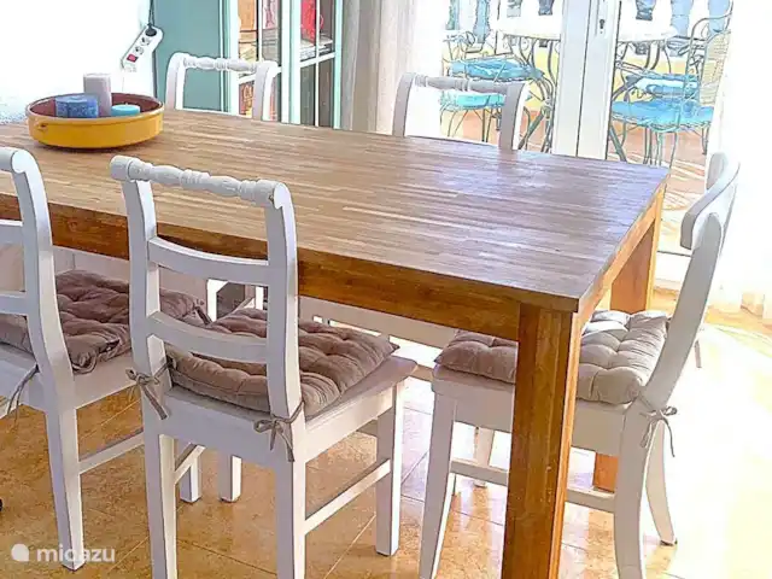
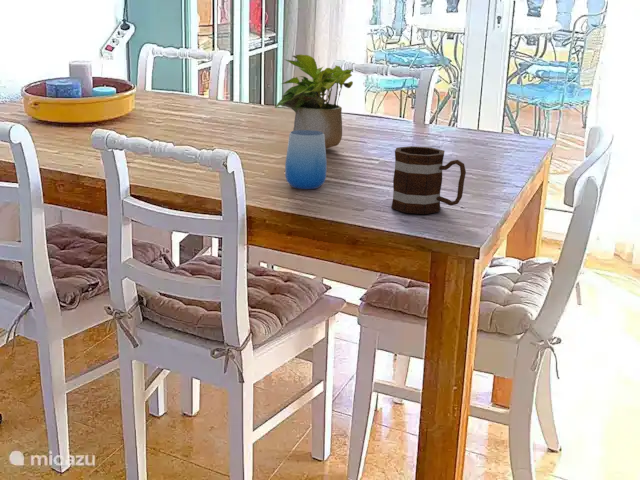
+ potted plant (312, 100)
+ cup (306, 159)
+ mug (428, 181)
